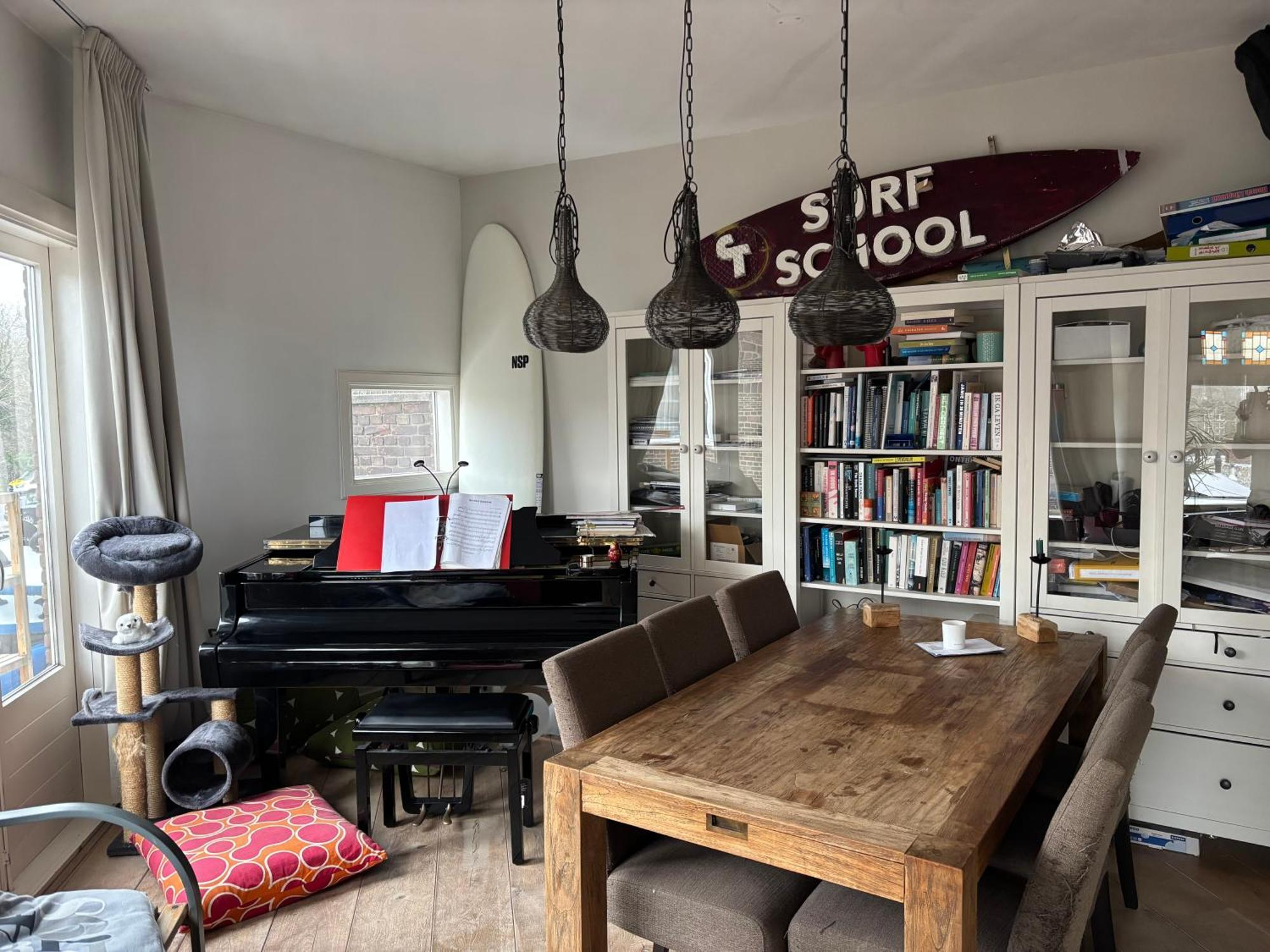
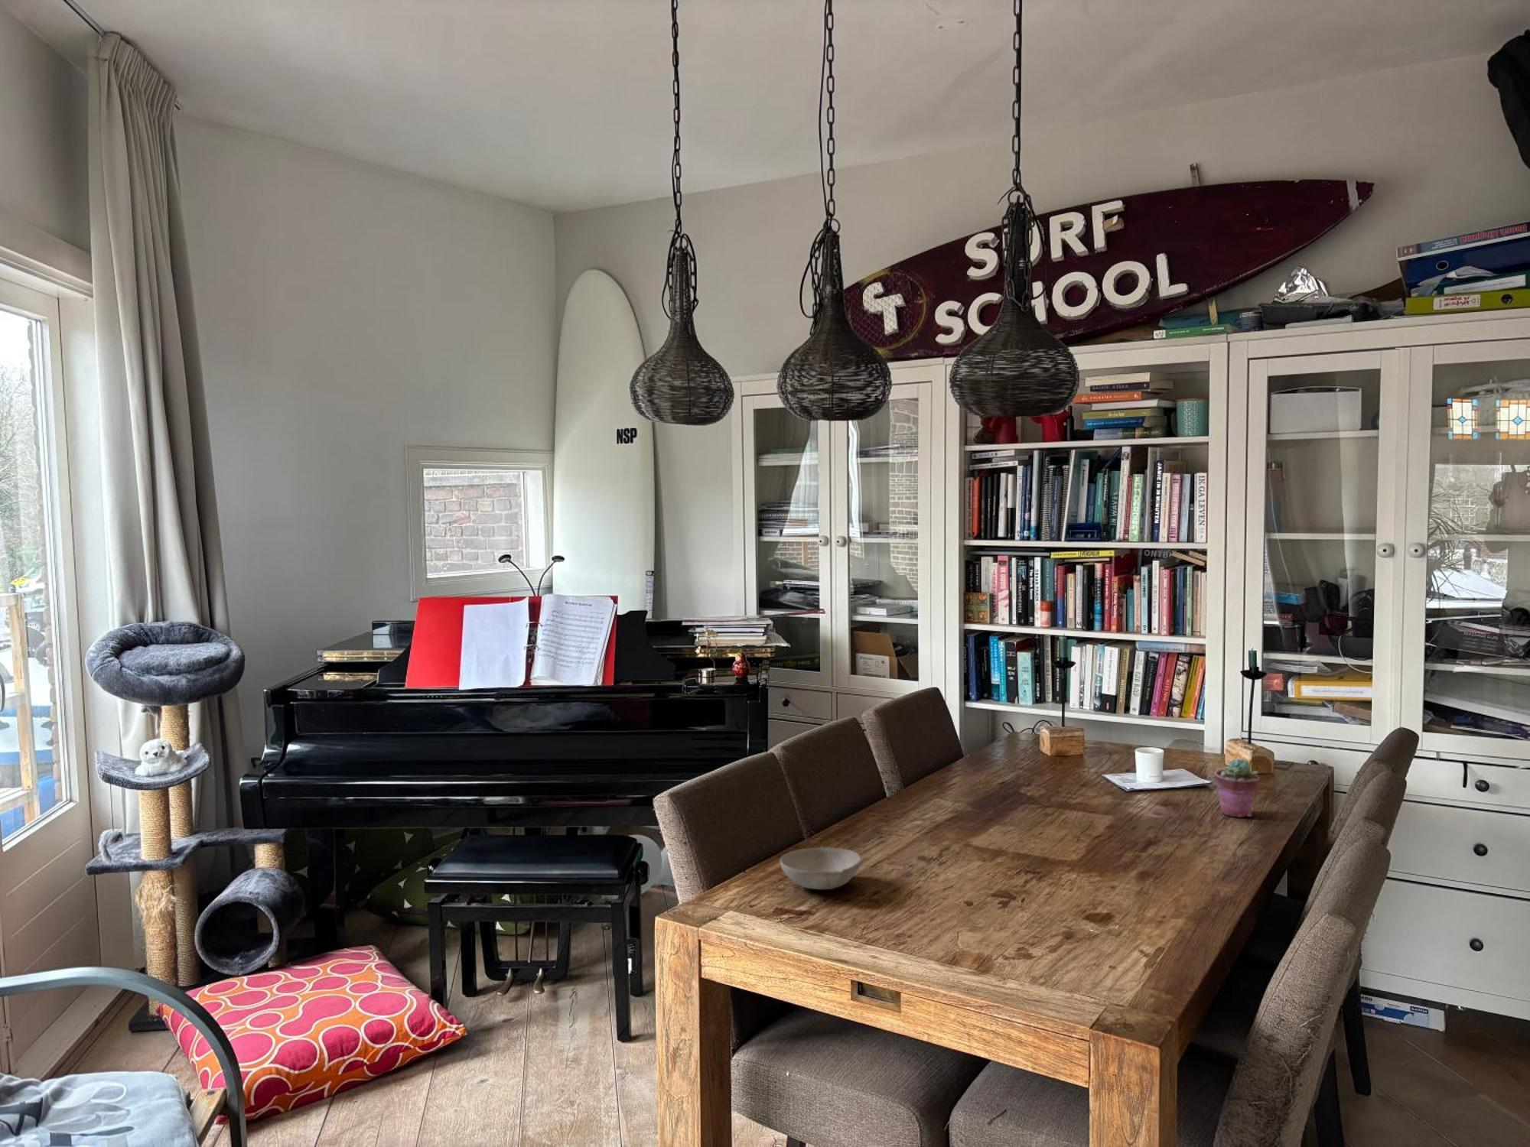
+ bowl (820, 871)
+ potted succulent (1236, 786)
